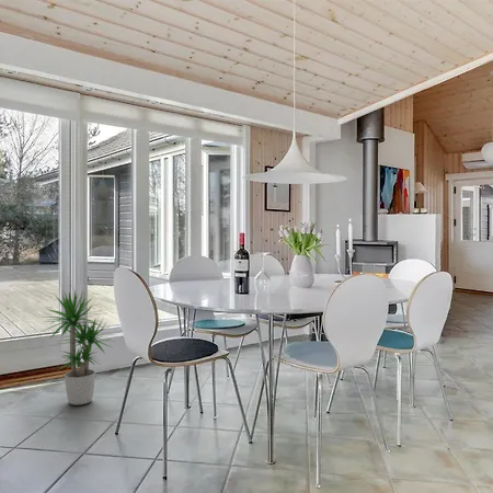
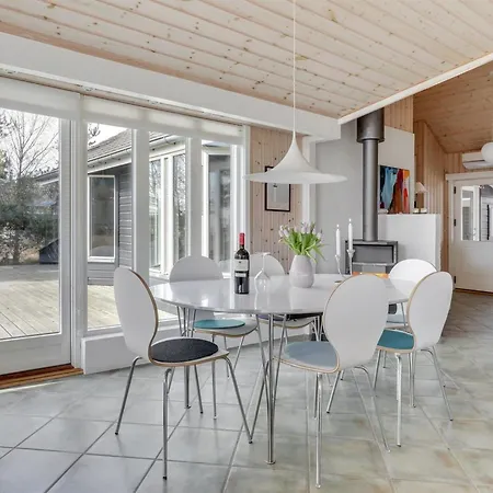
- potted plant (78, 344)
